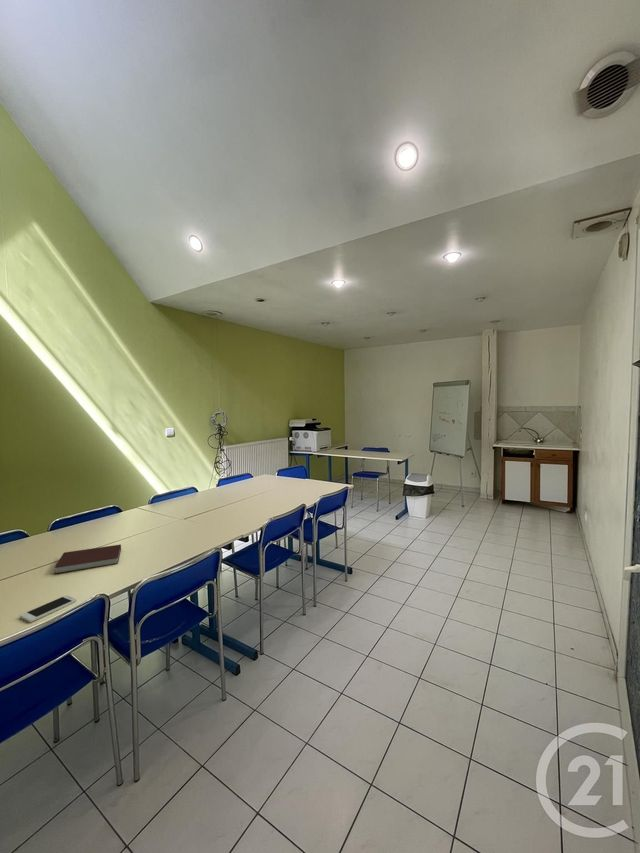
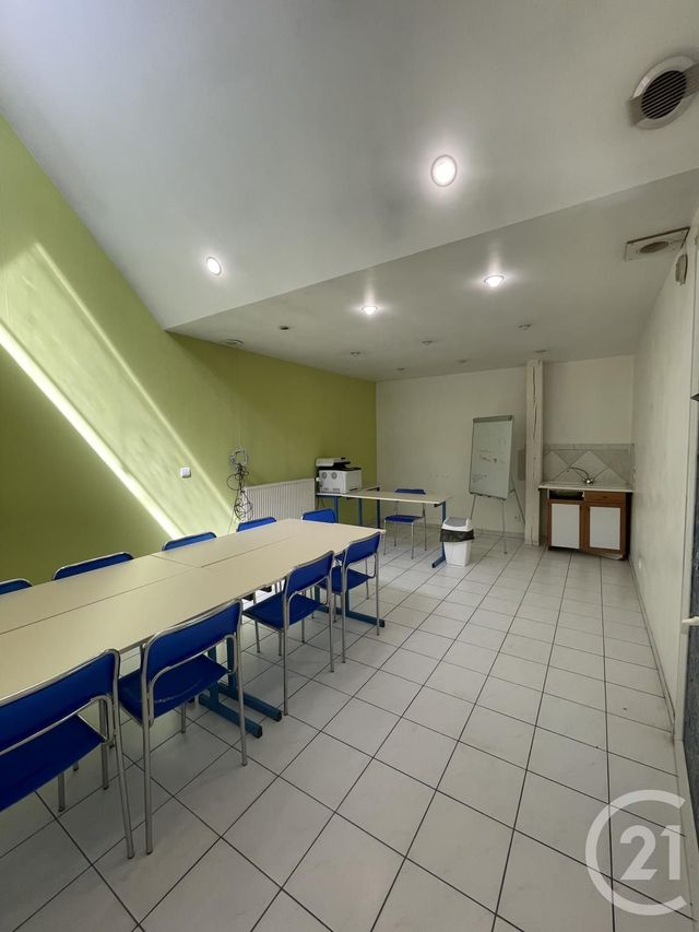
- notebook (90, 557)
- smartphone (49, 607)
